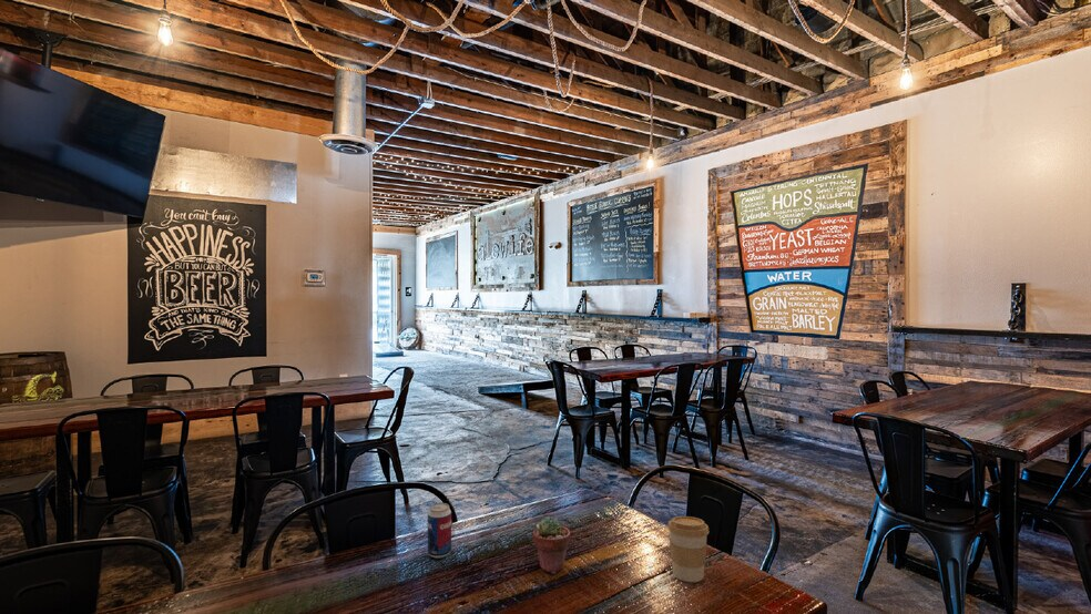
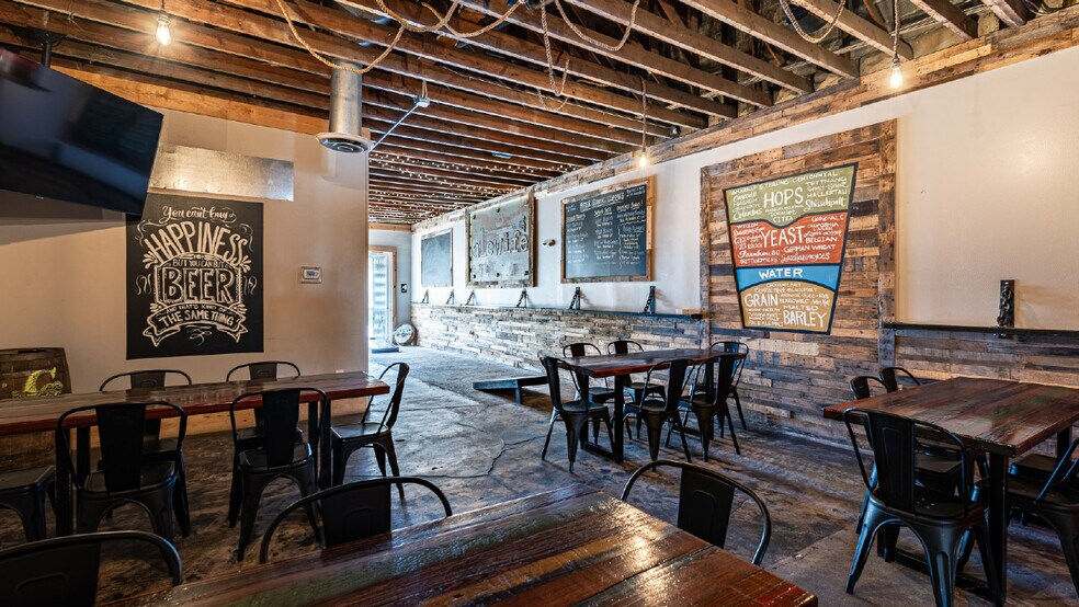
- coffee cup (687, 546)
- potted succulent (551, 541)
- beverage can (439, 530)
